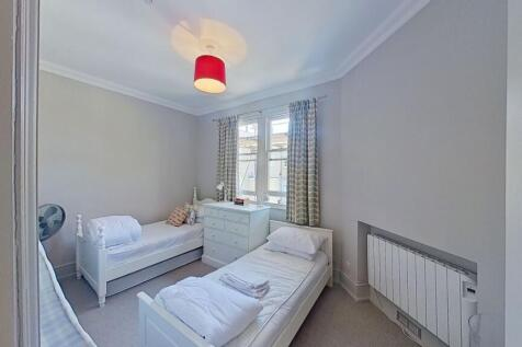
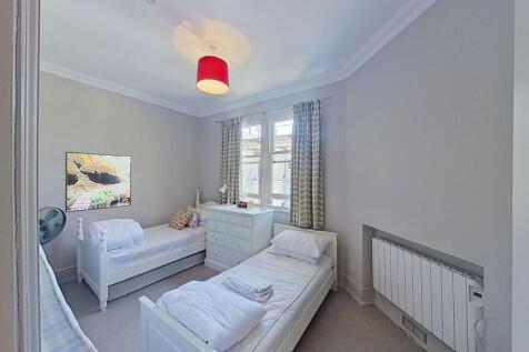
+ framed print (101, 181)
